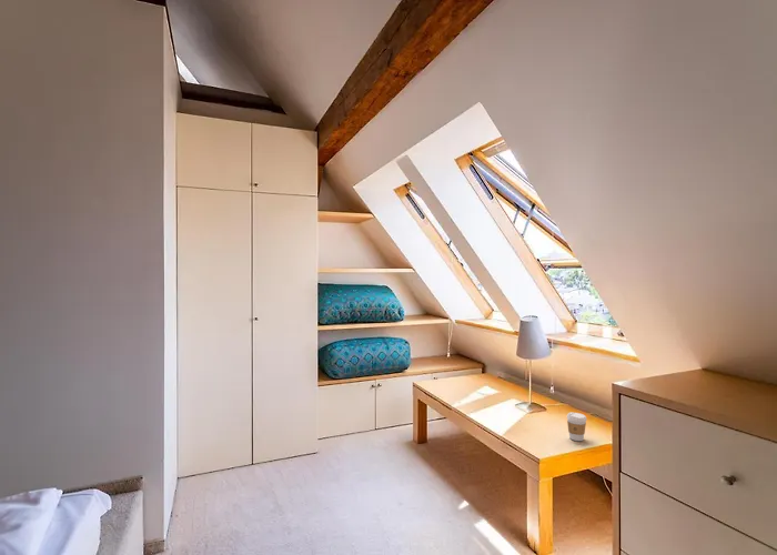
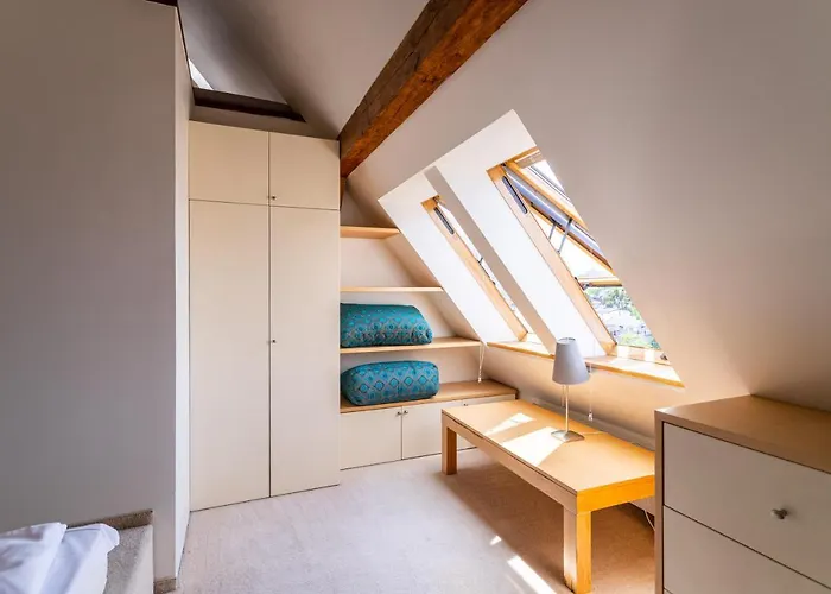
- coffee cup (576, 426)
